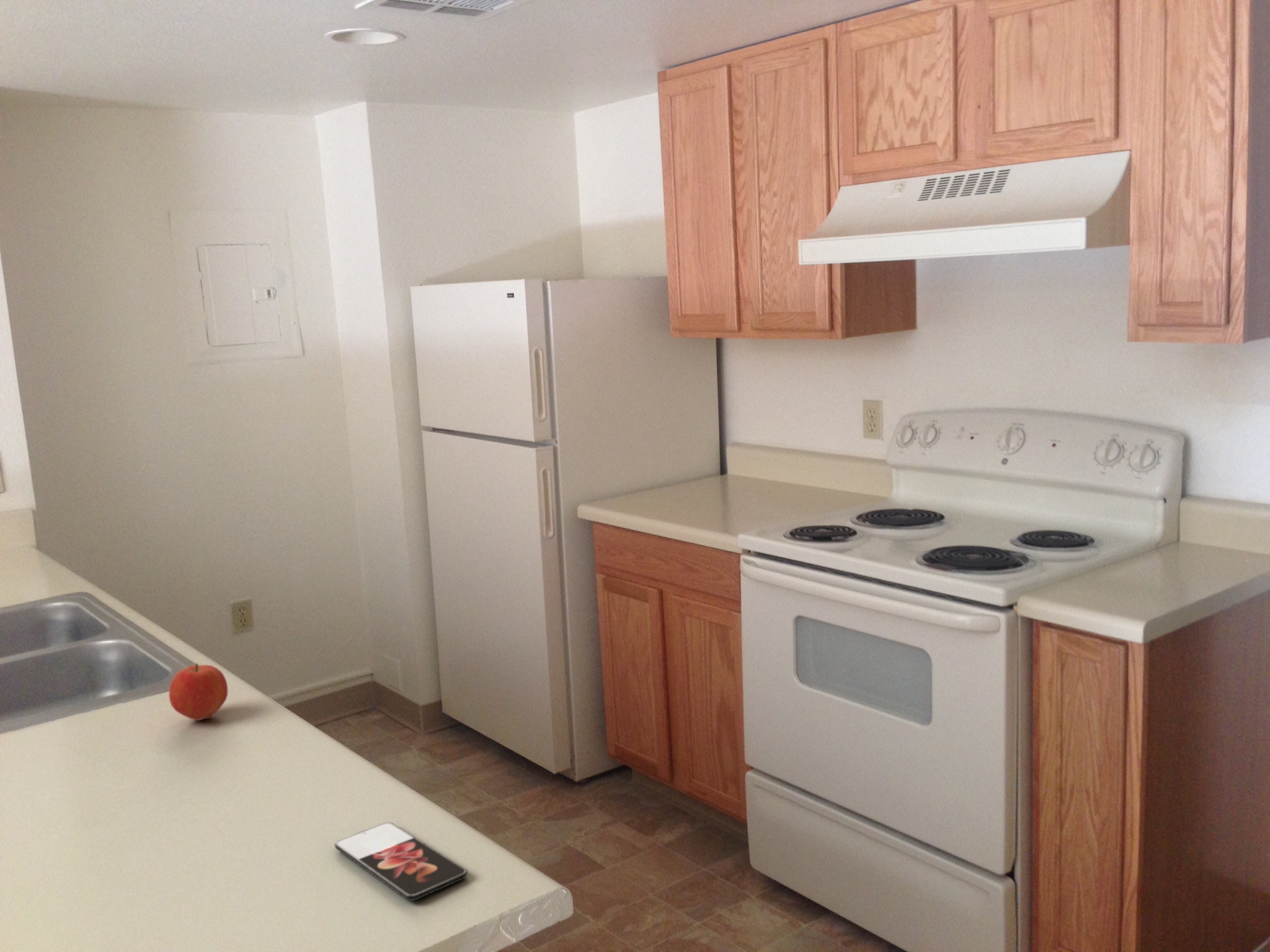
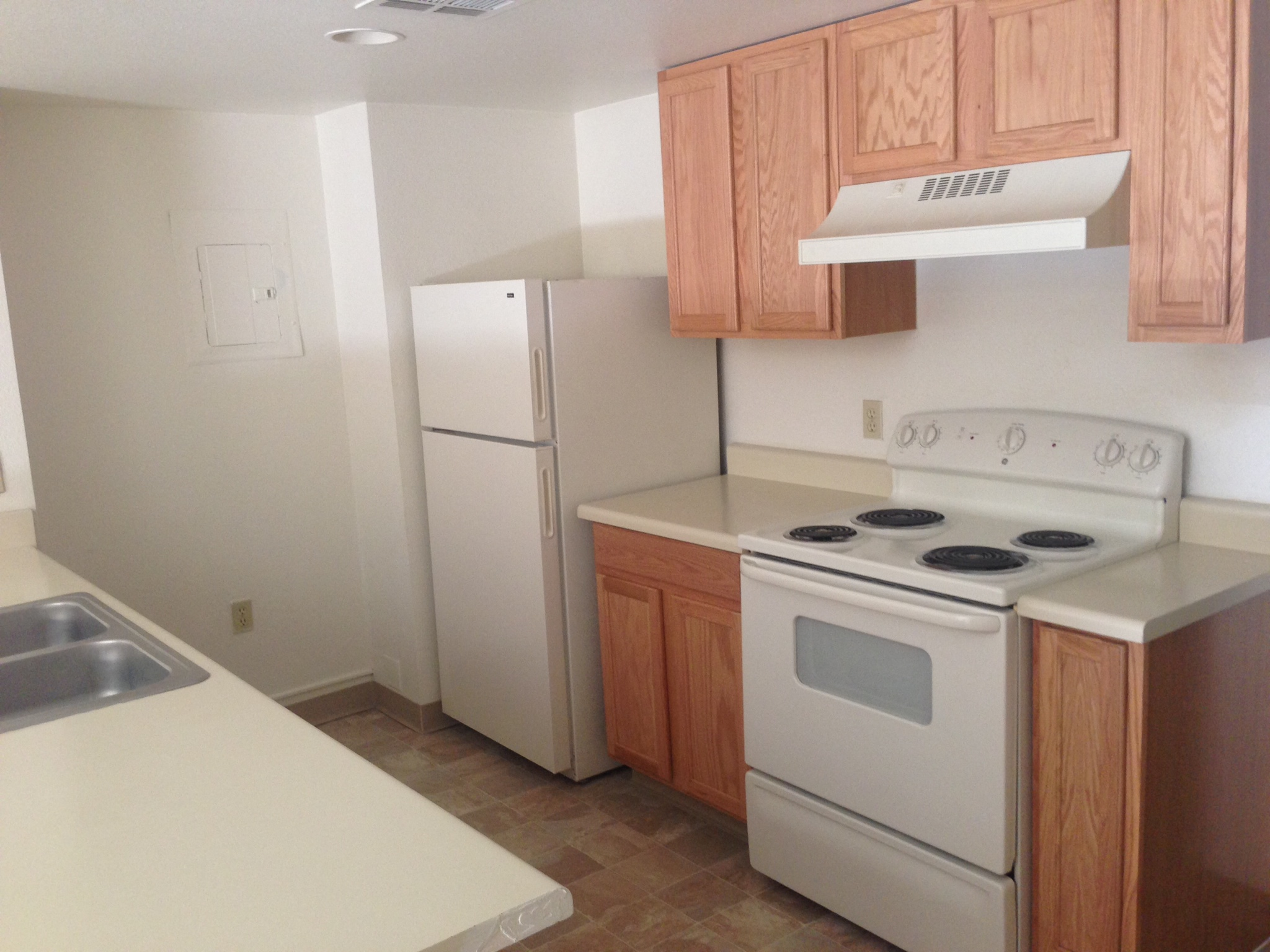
- apple (198, 690)
- smartphone (399, 859)
